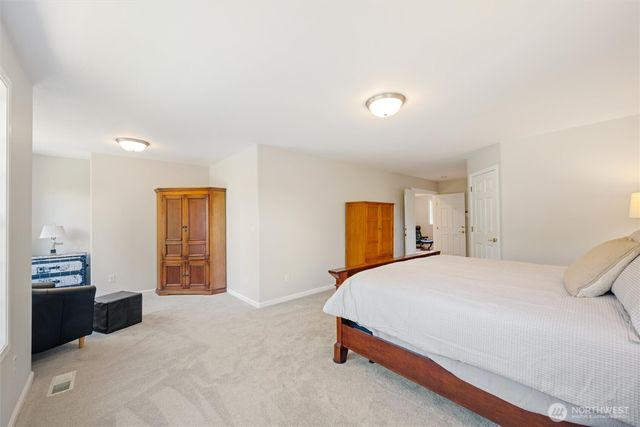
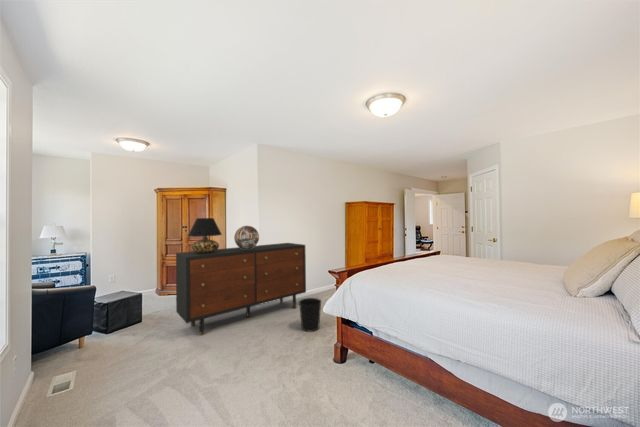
+ table lamp (205, 235)
+ dresser (248, 282)
+ decorative sphere (246, 237)
+ wastebasket (310, 314)
